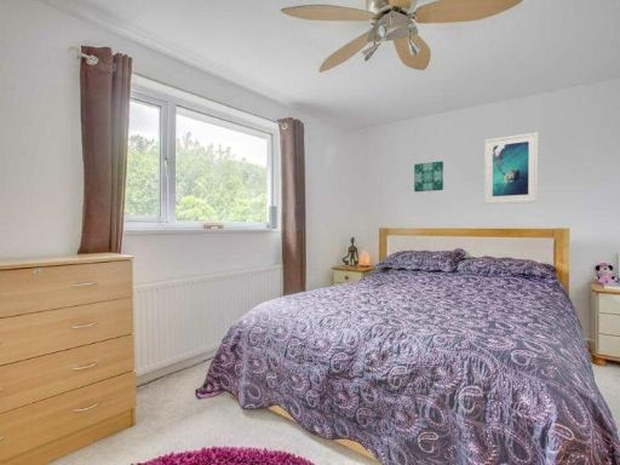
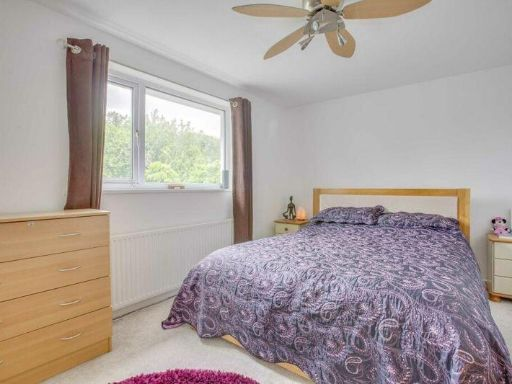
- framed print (510, 170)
- wall art (427, 177)
